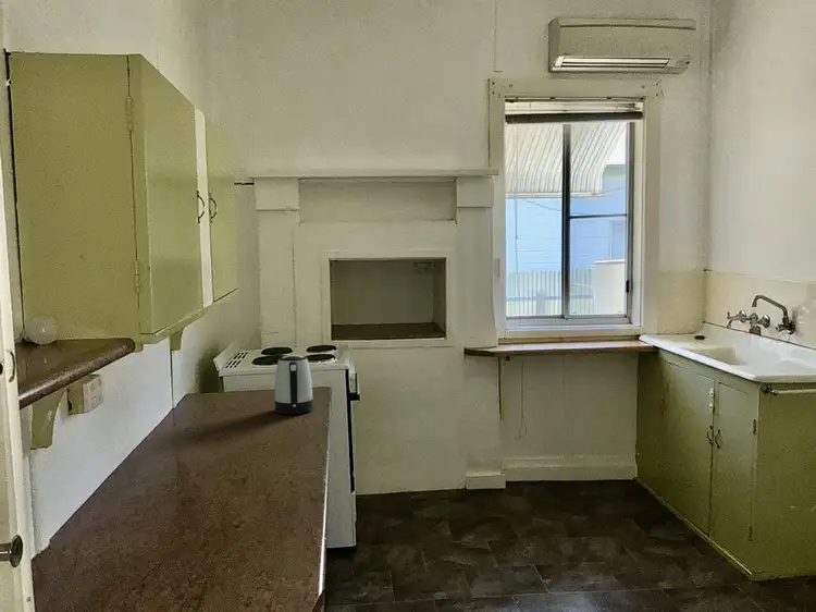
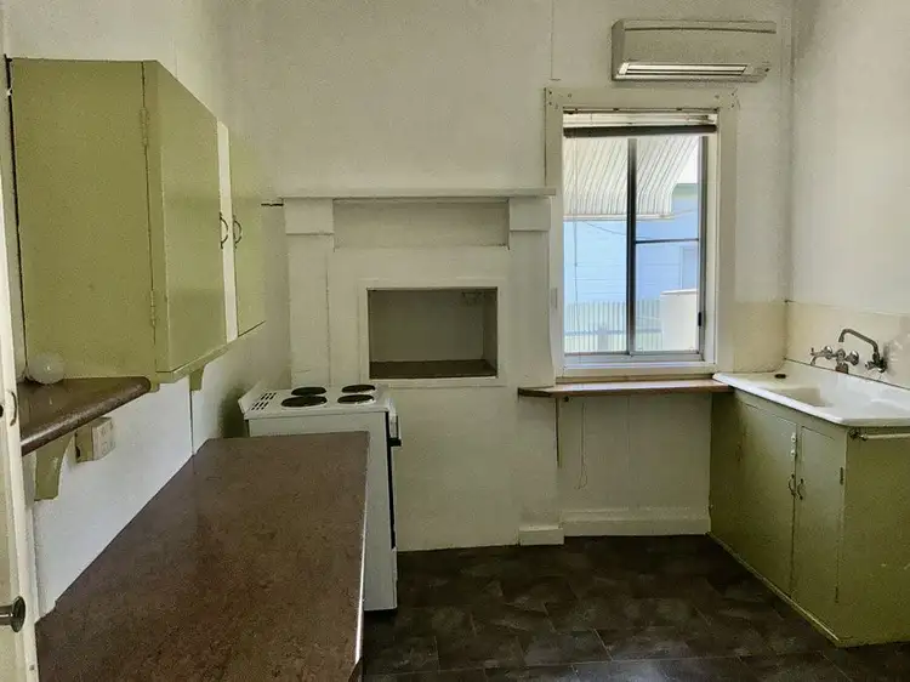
- kettle (293, 383)
